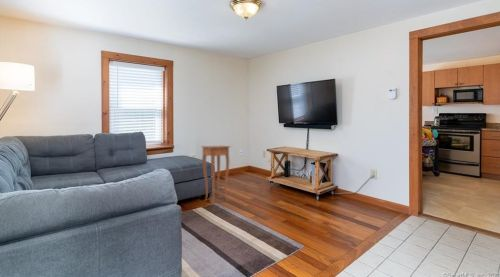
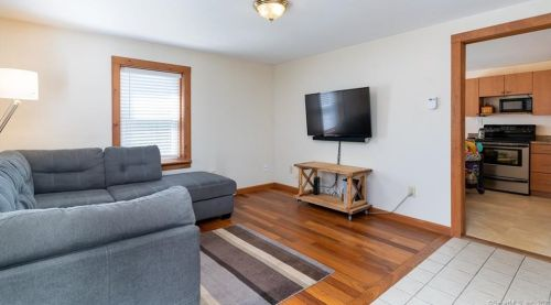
- side table (217, 173)
